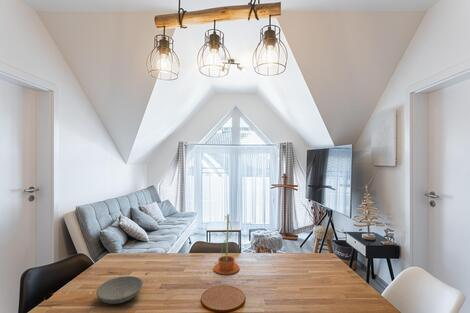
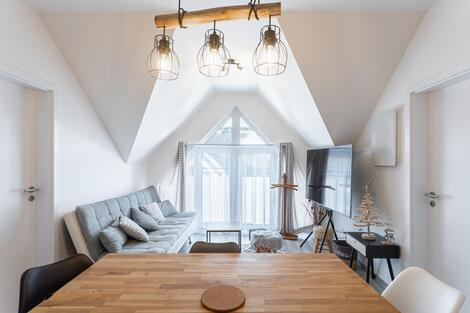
- flower pot (226, 241)
- bowl (120, 291)
